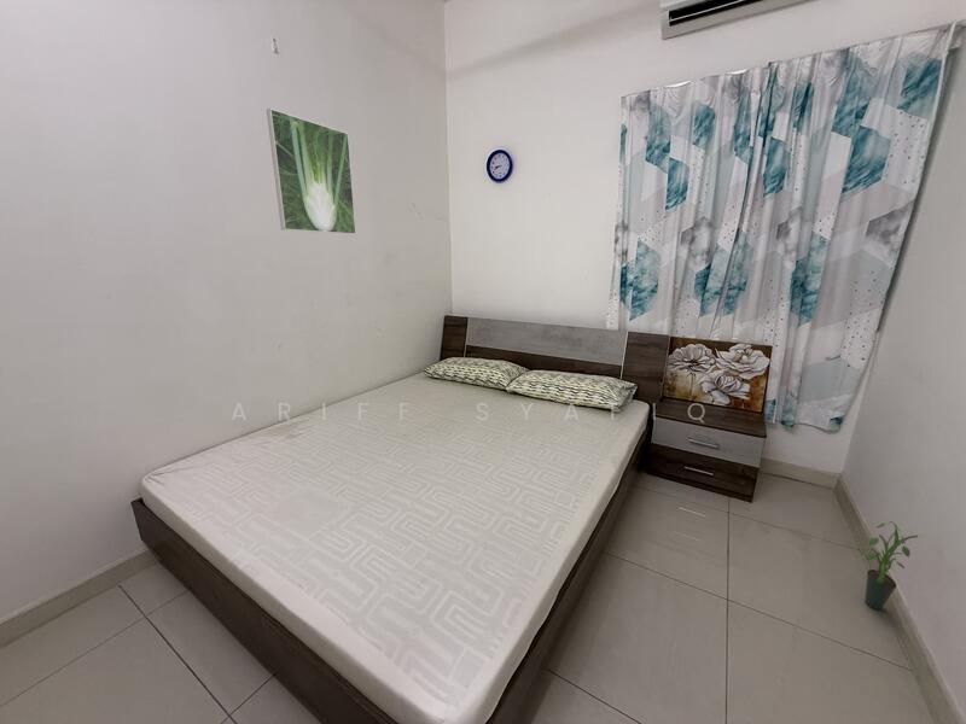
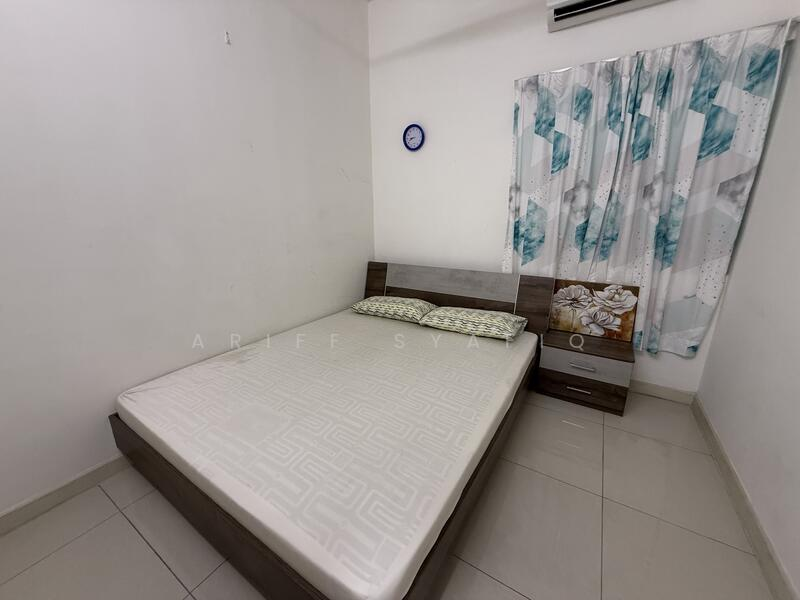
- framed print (316, 179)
- potted plant (880, 567)
